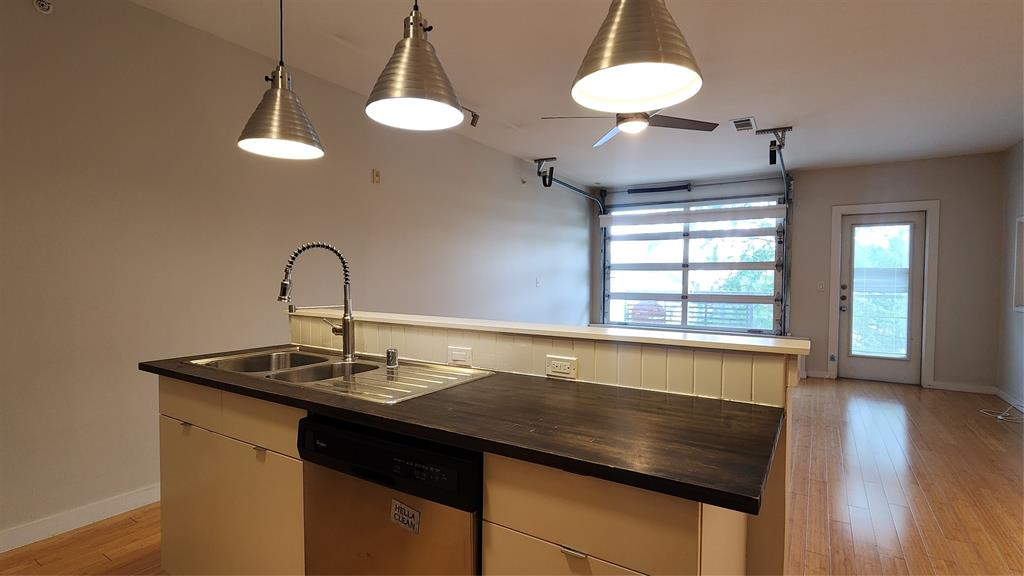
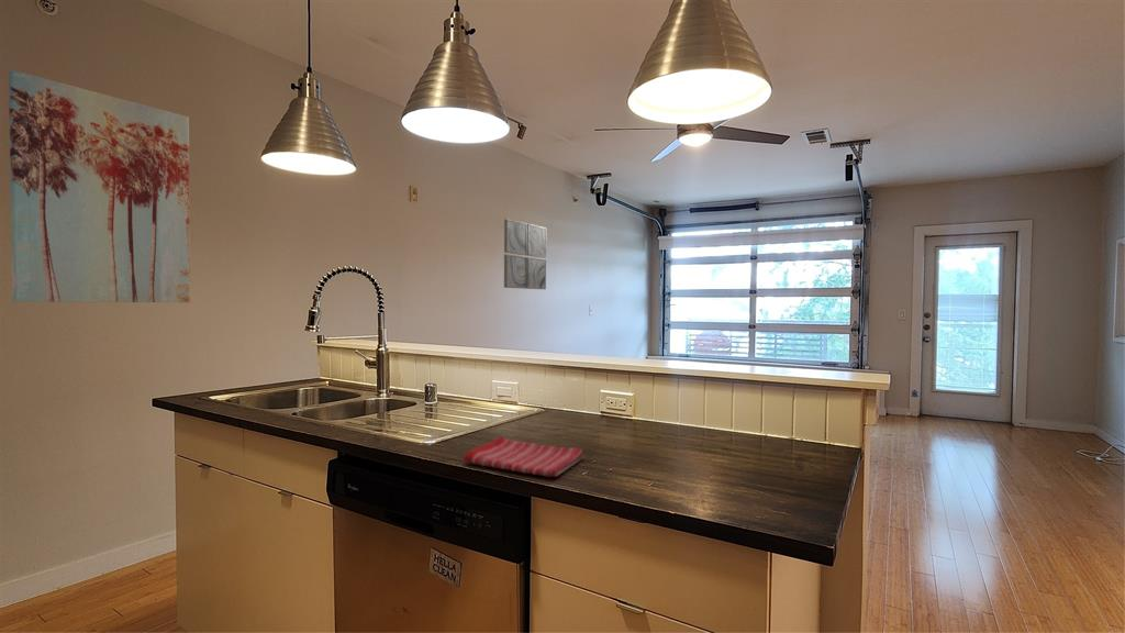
+ wall art (109, 199)
+ dish towel (524, 455)
+ wall art (526, 255)
